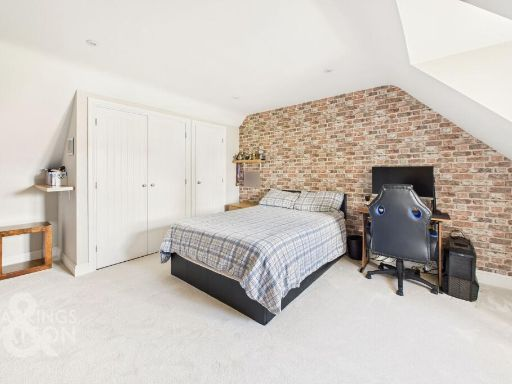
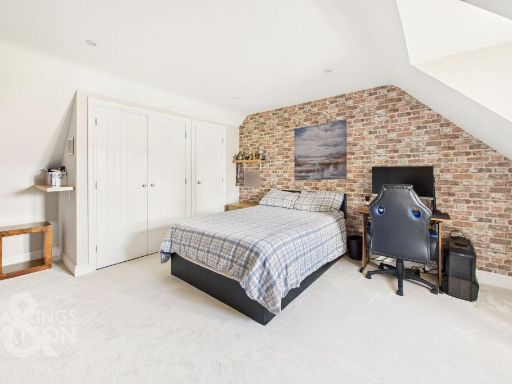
+ wall art (318, 152)
